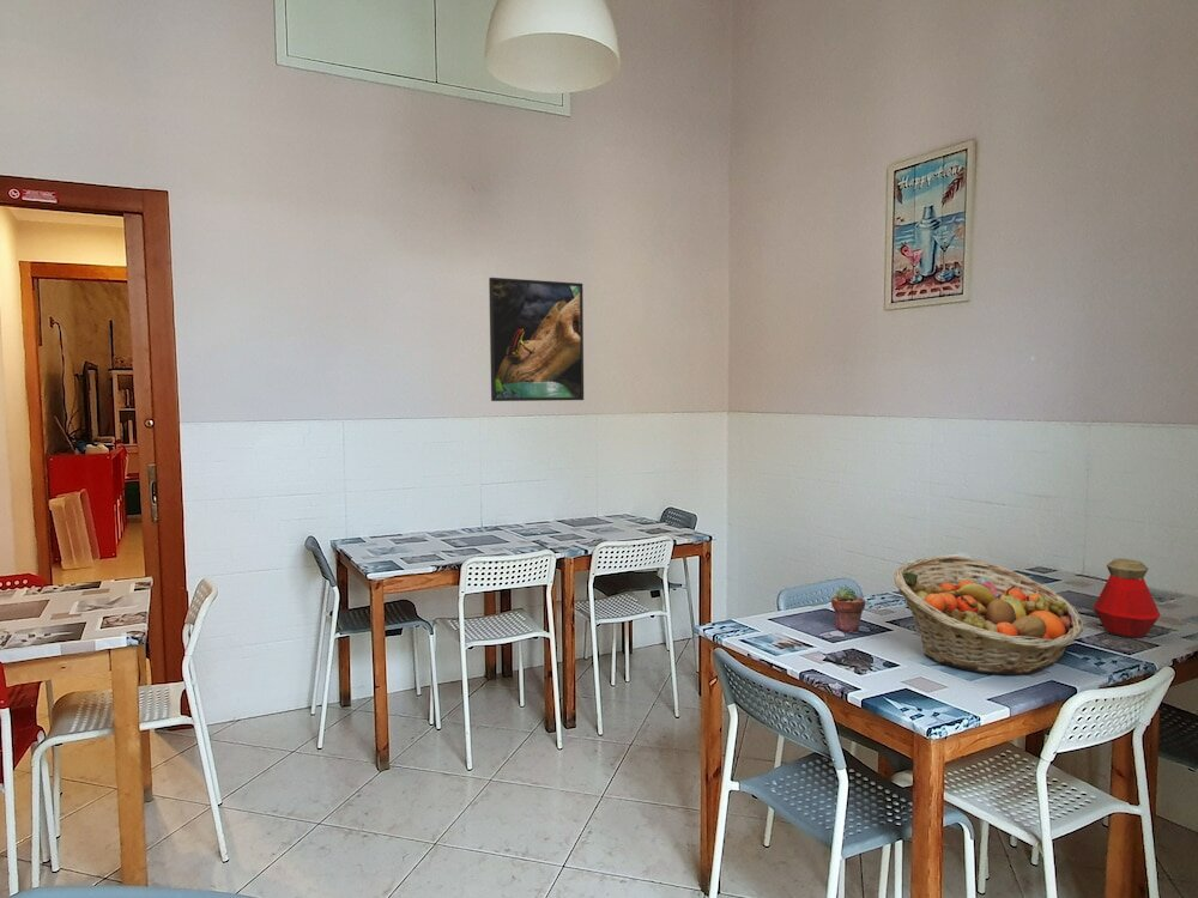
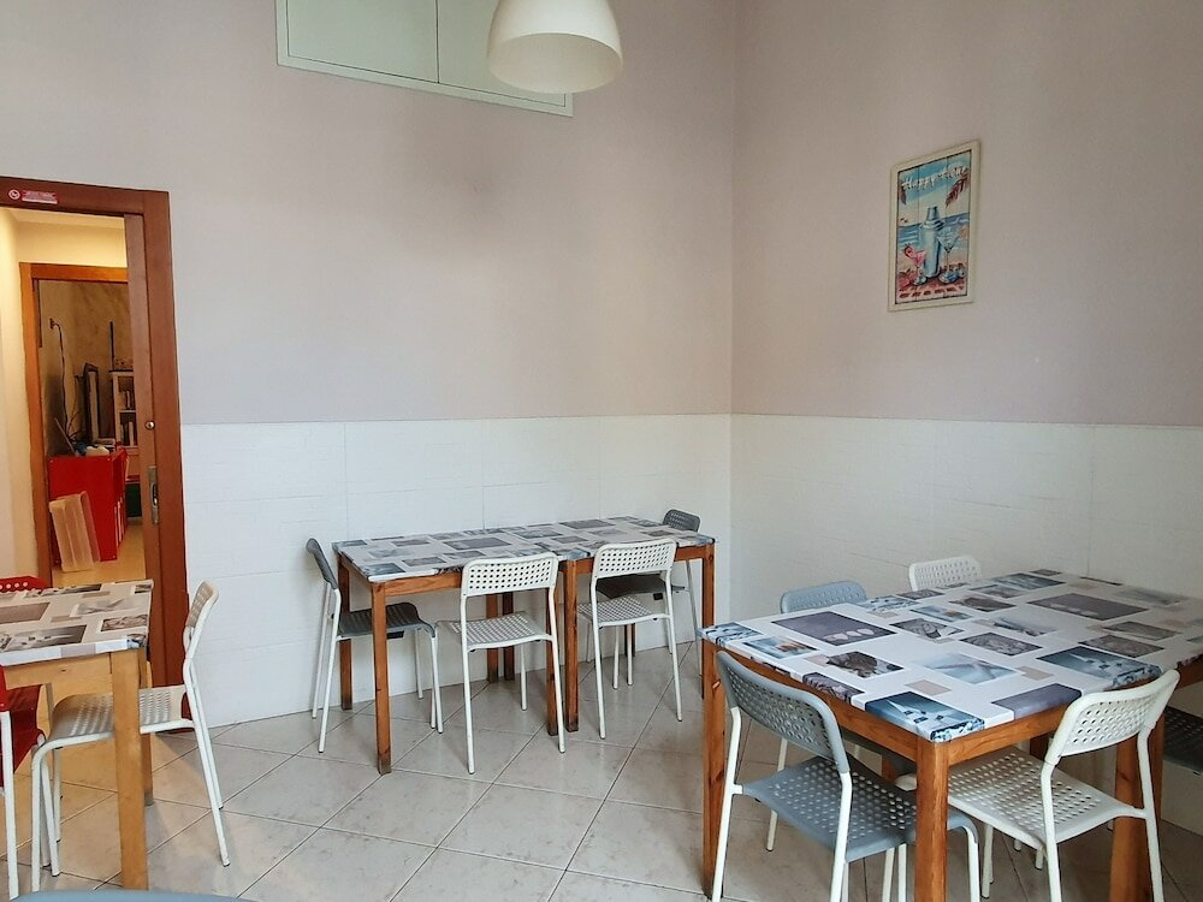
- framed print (538, 340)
- potted succulent (847, 607)
- bottle (1126, 596)
- fruit basket (985, 611)
